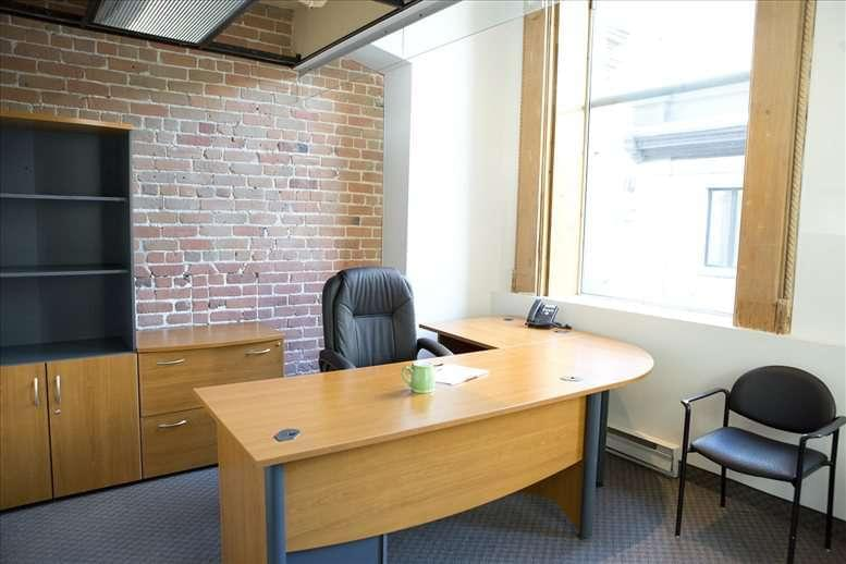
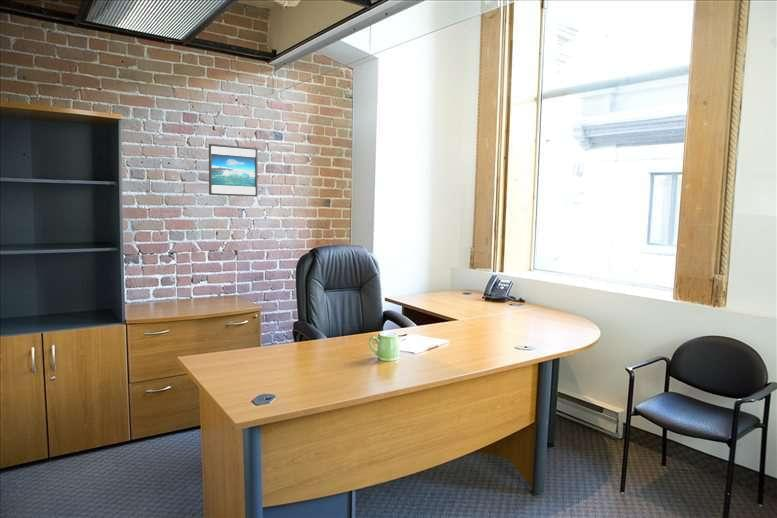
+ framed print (233, 171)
